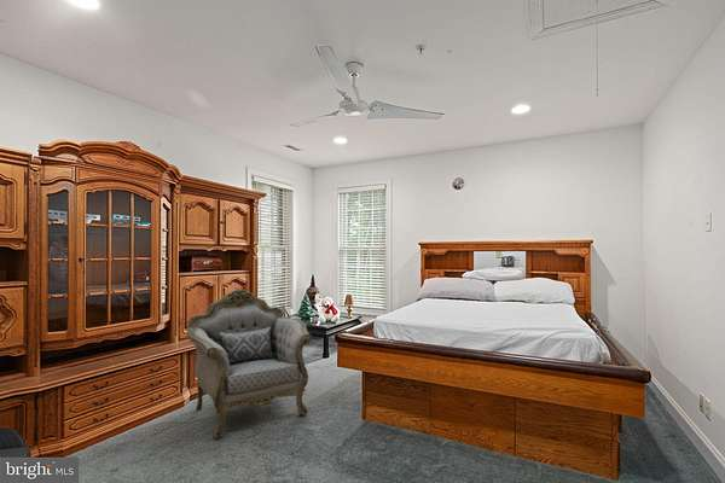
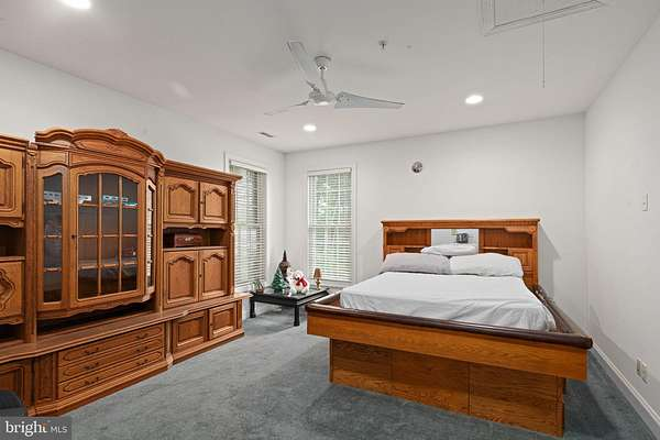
- armchair (250, 350)
